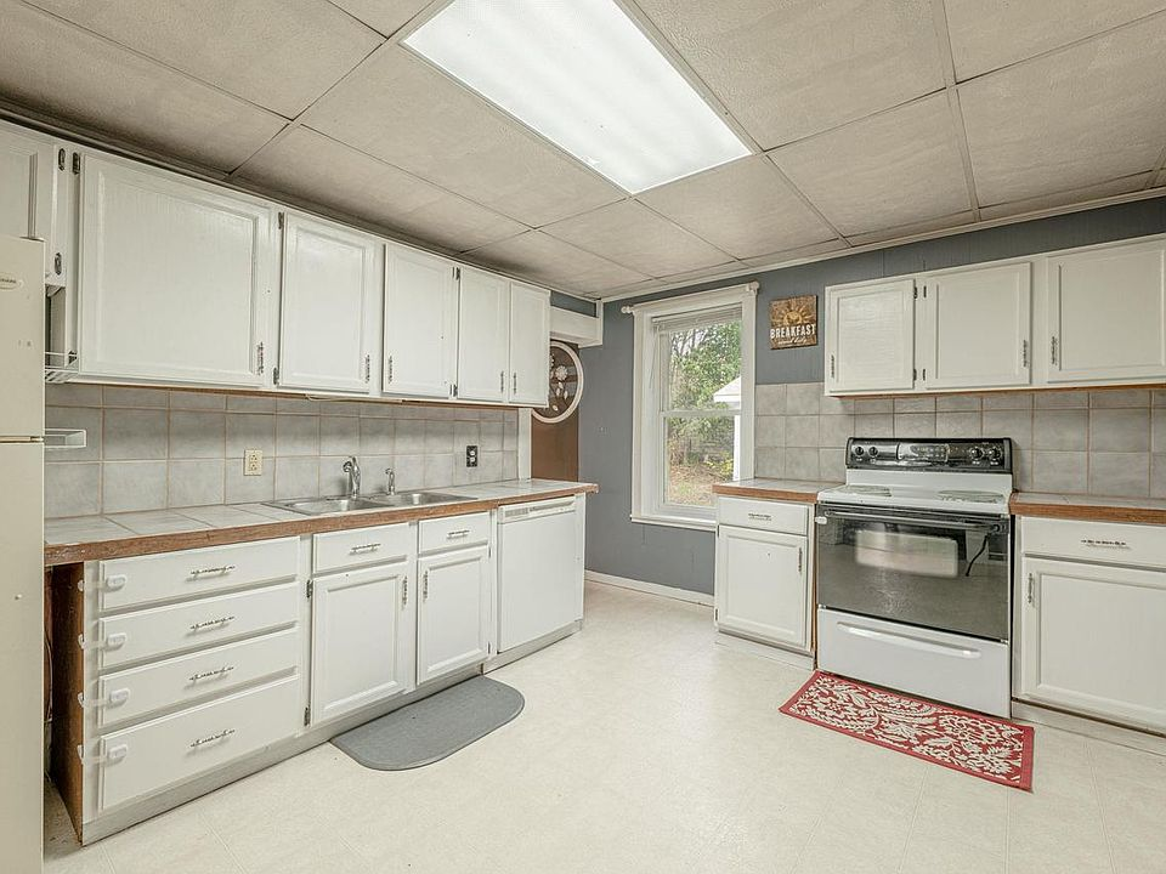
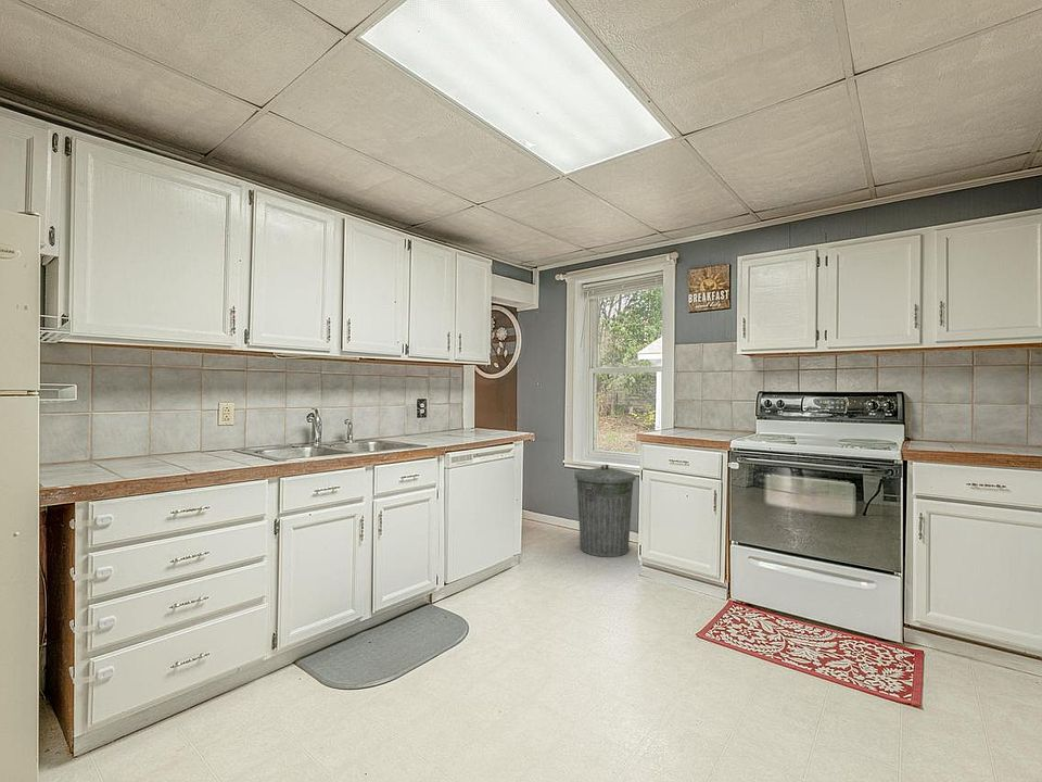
+ trash can (603, 506)
